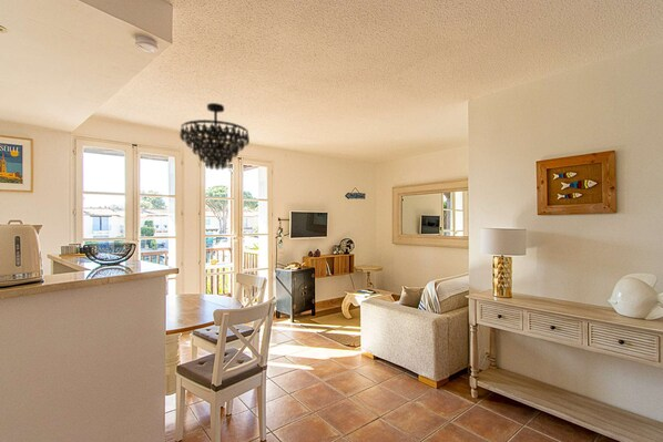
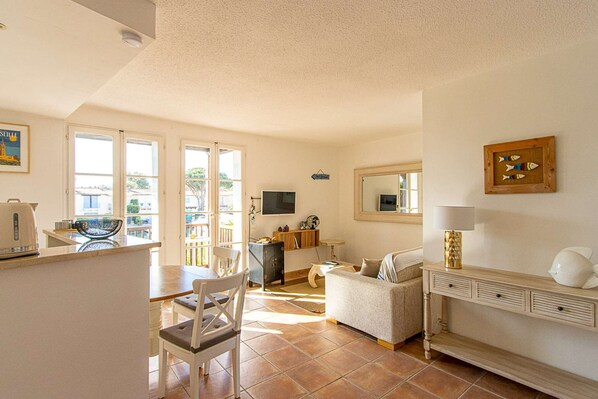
- chandelier (215, 136)
